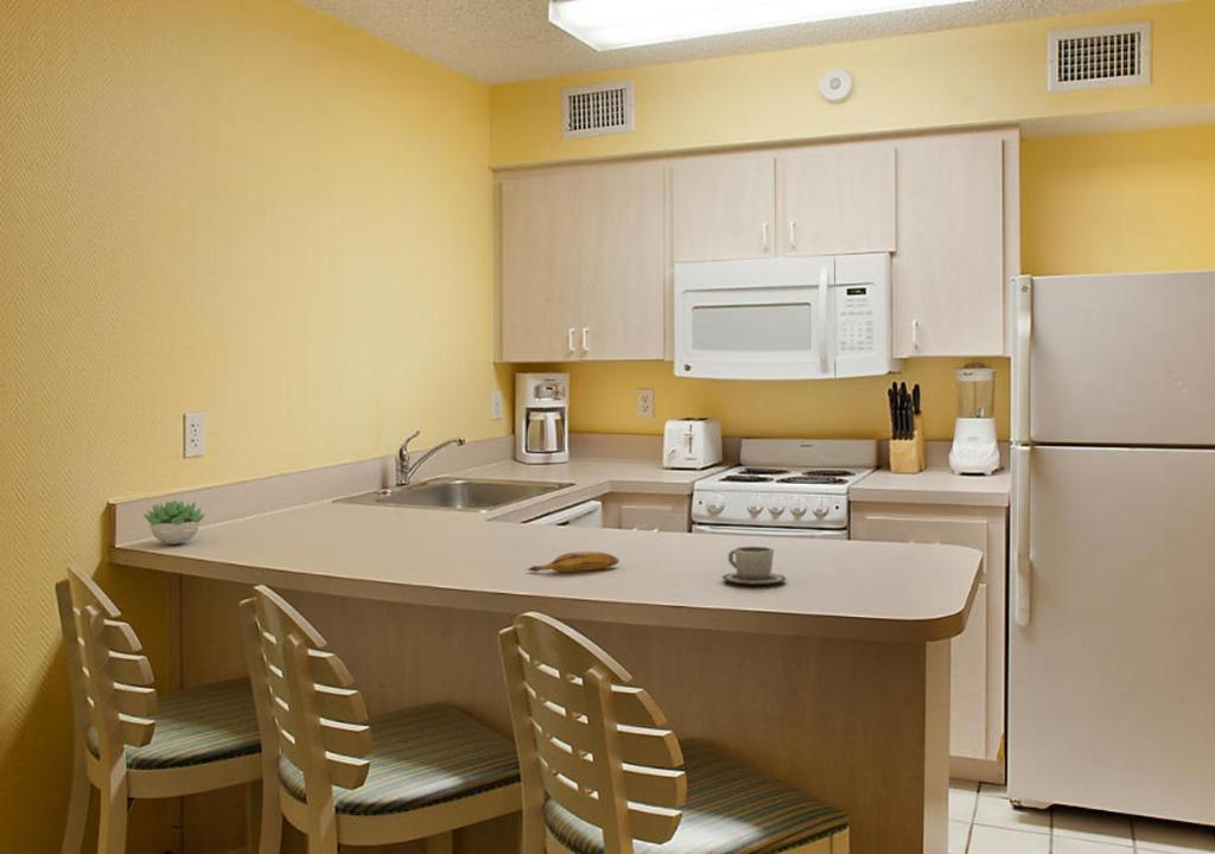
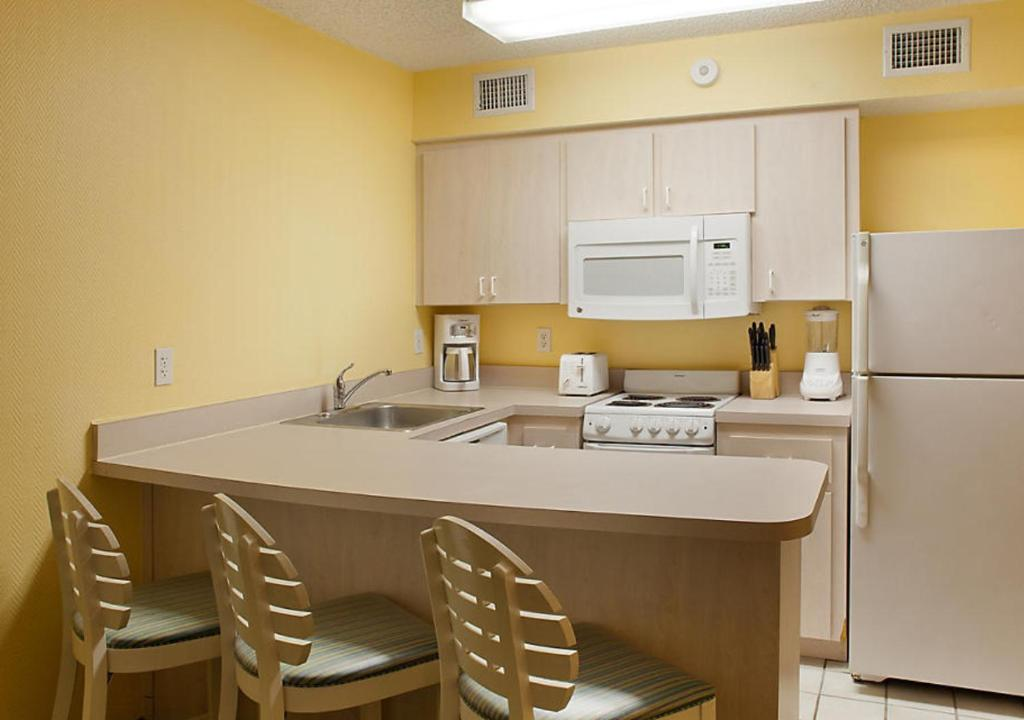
- banana (575, 561)
- succulent plant (174, 522)
- cup (753, 565)
